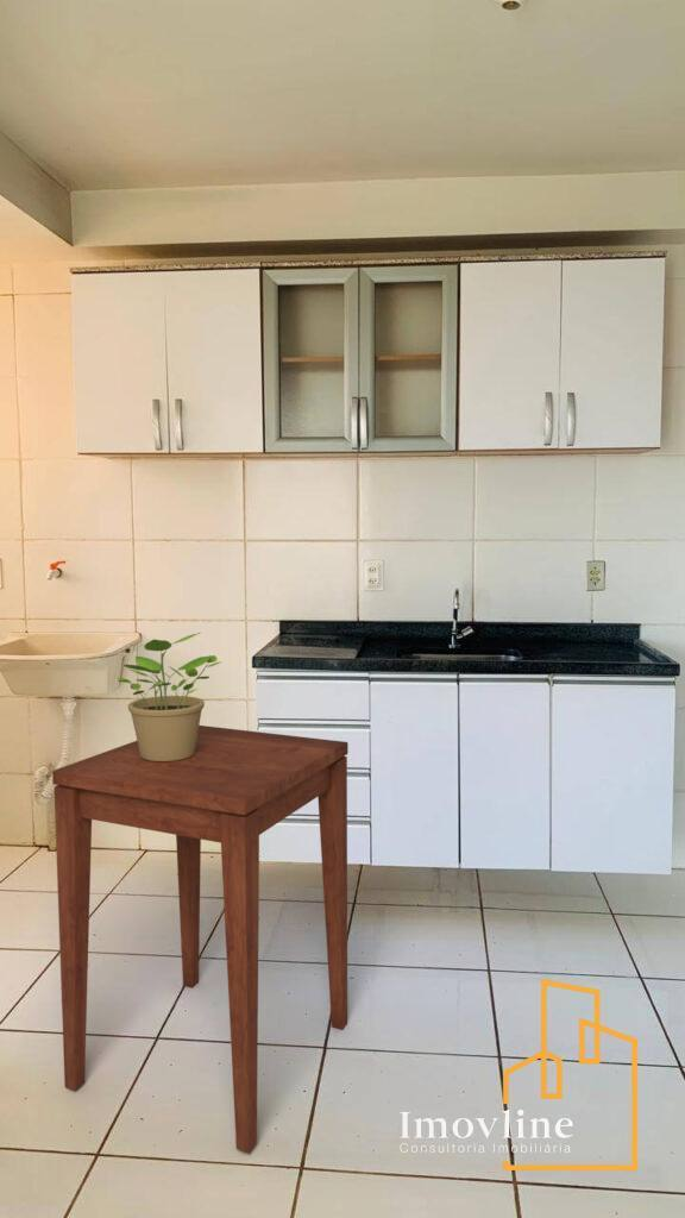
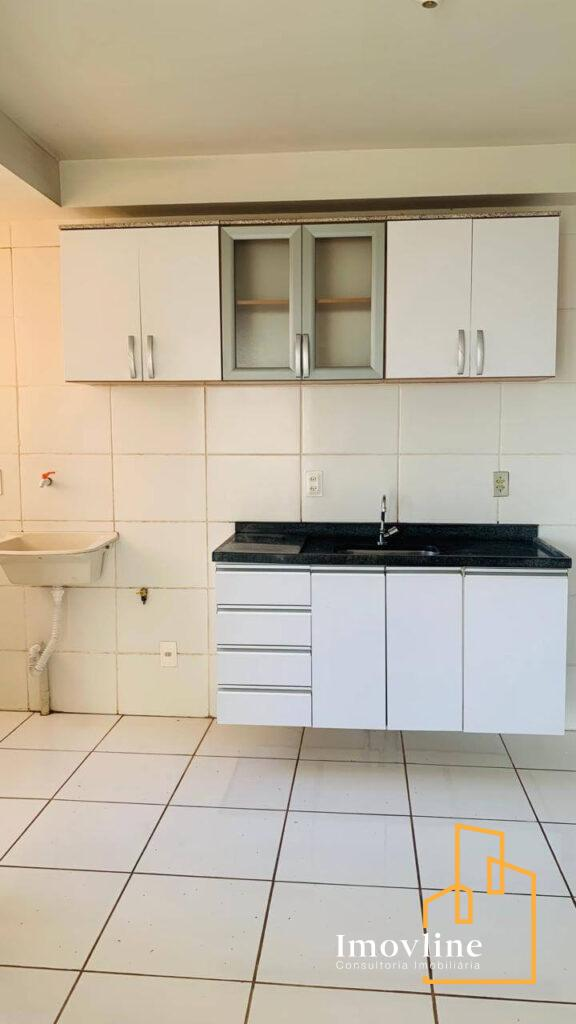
- potted plant (161, 692)
- side table (224, 905)
